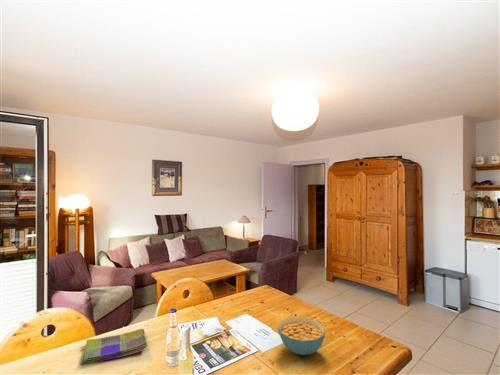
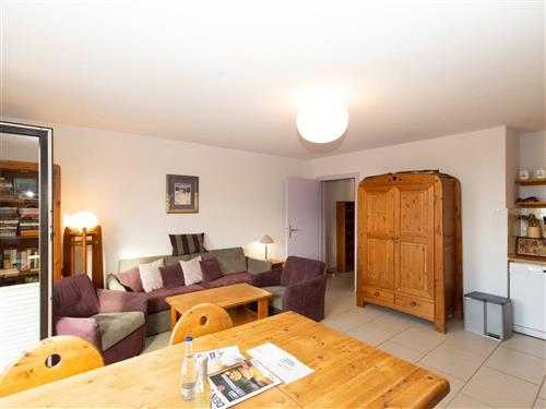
- cereal bowl (301, 339)
- dish towel (116, 344)
